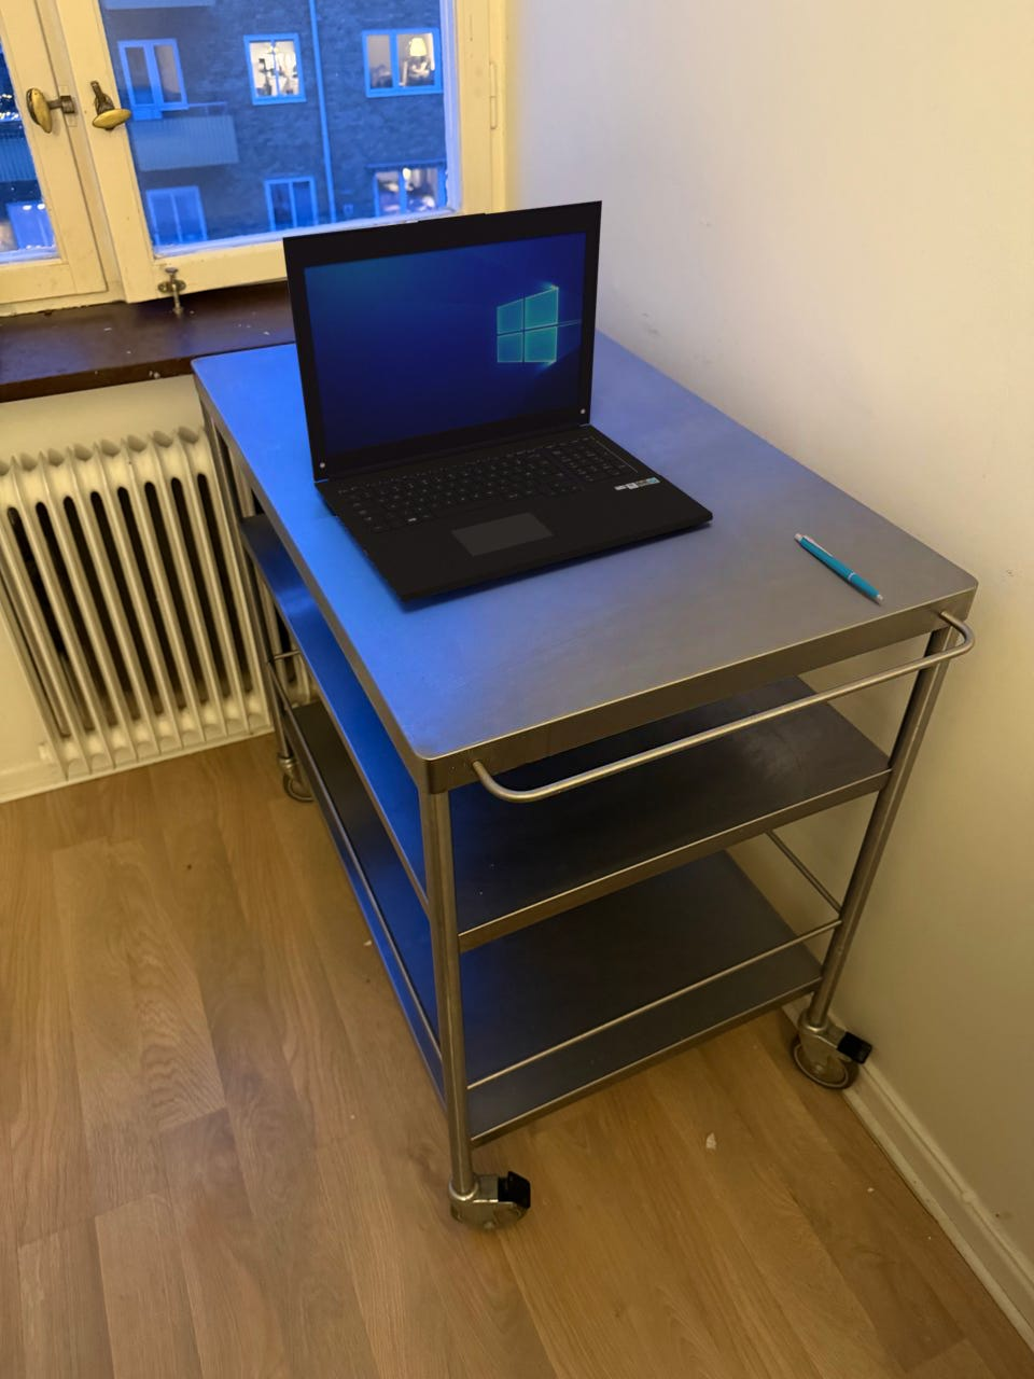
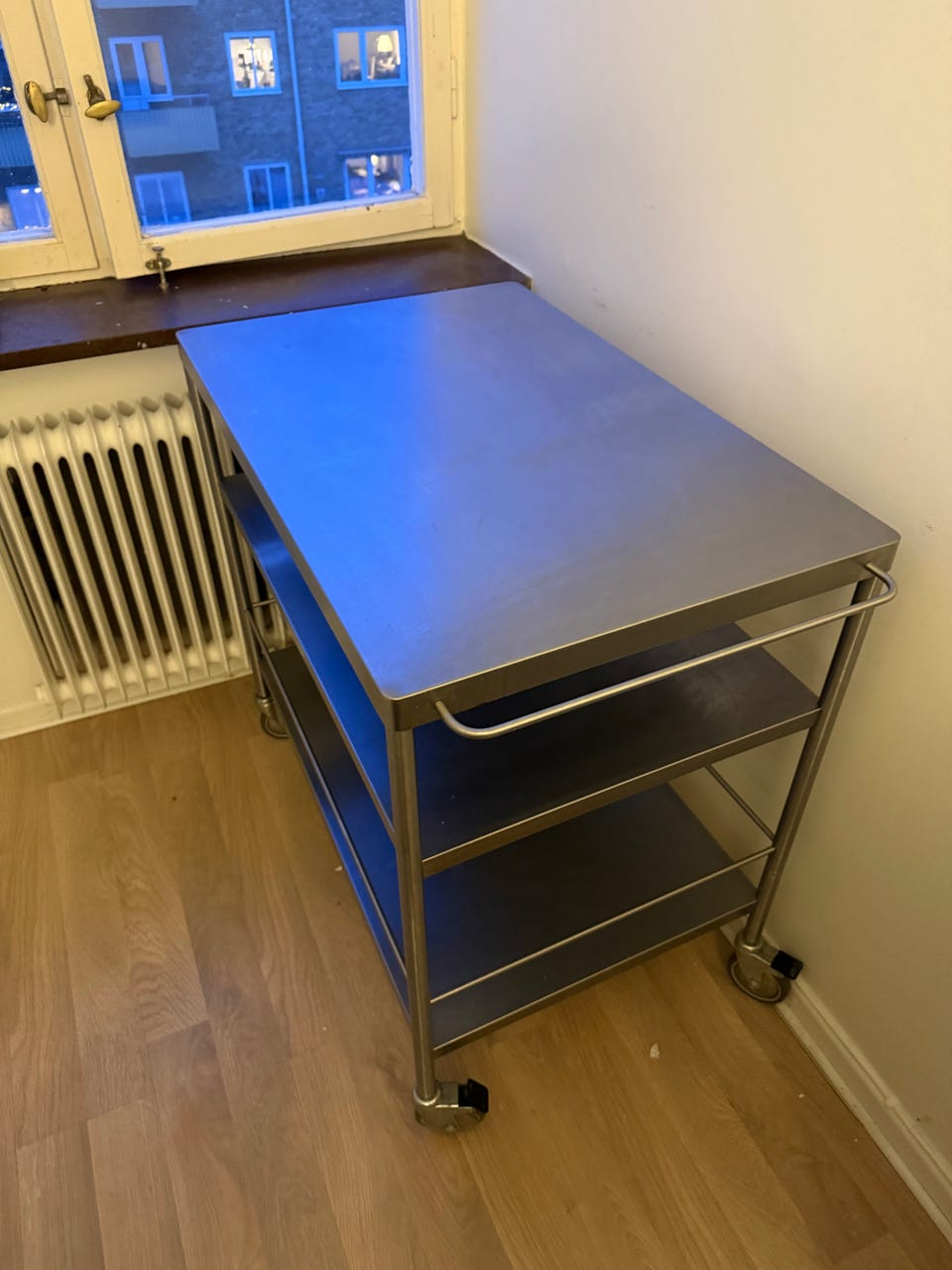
- laptop (507, 388)
- pen (838, 566)
